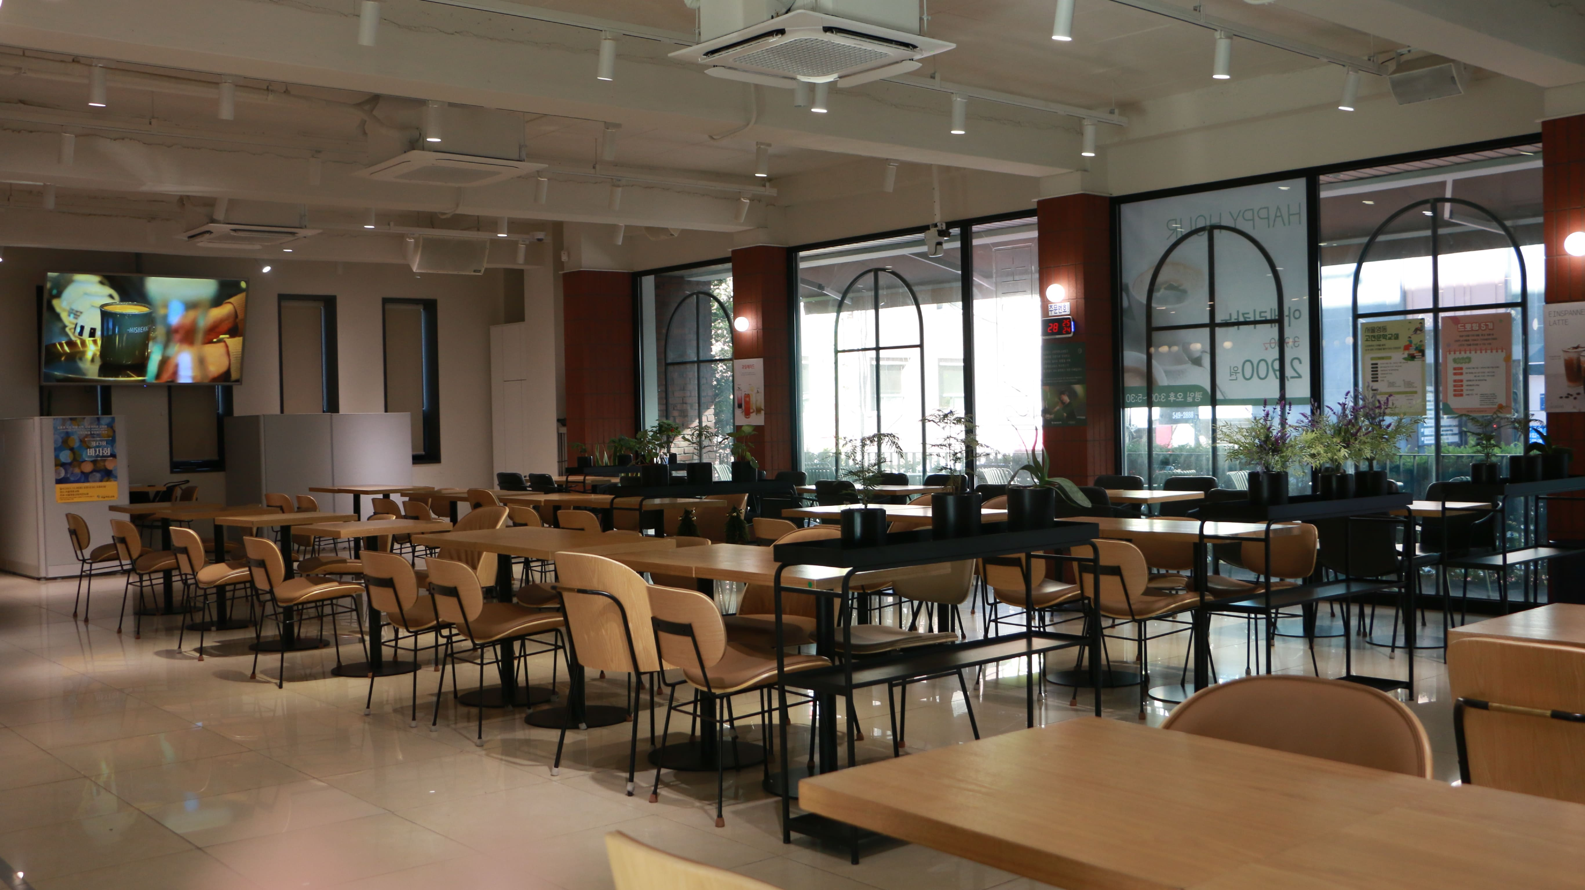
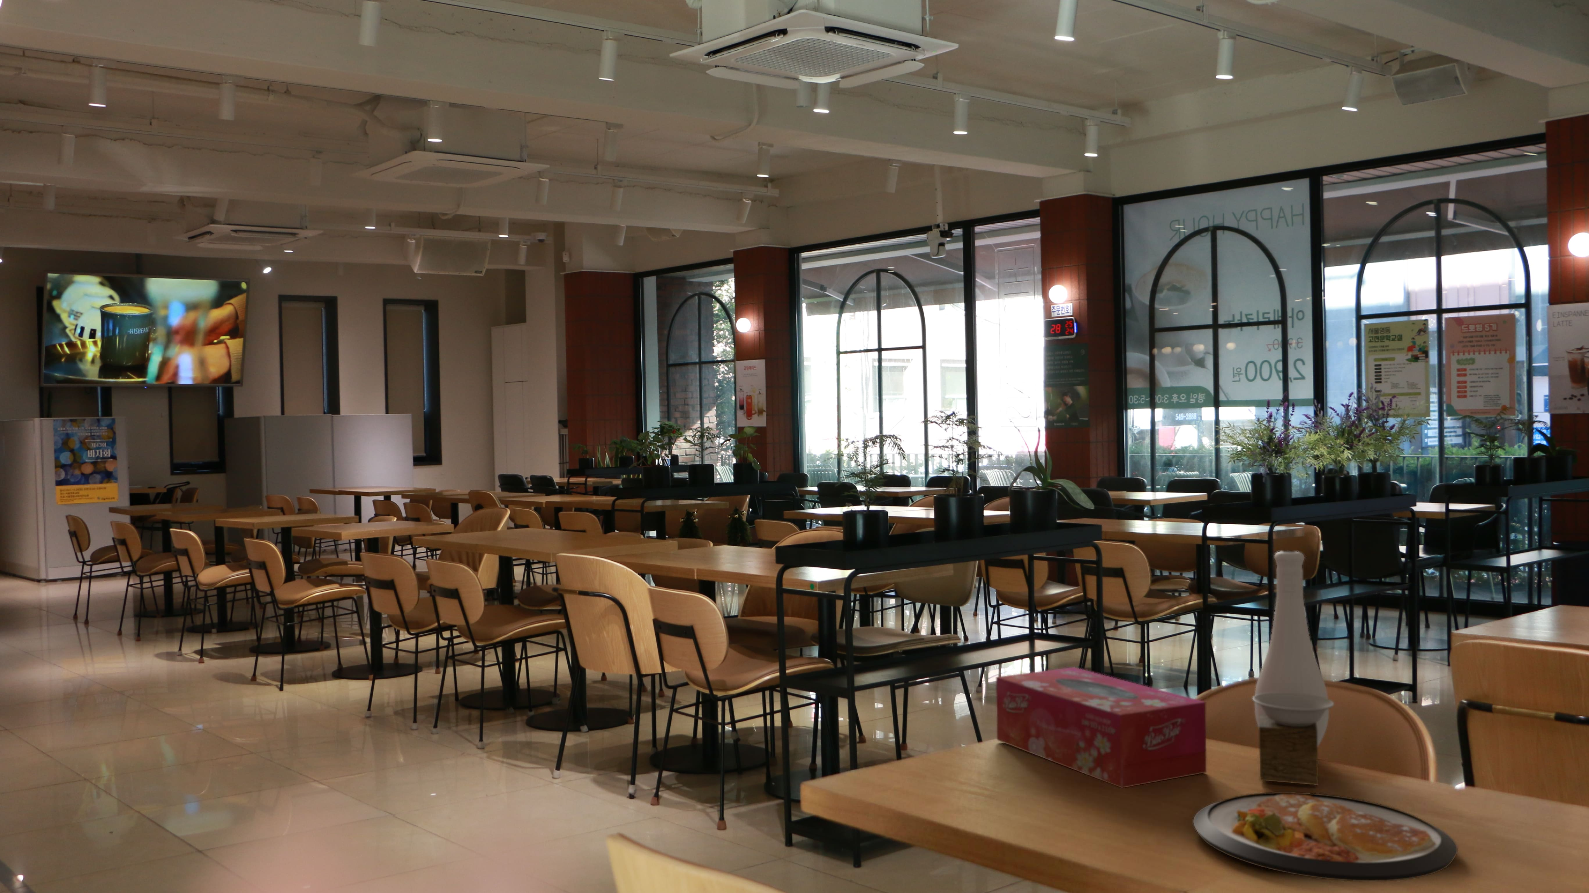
+ vase (1291, 662)
+ tissue box (1096, 722)
+ dish (1319, 826)
